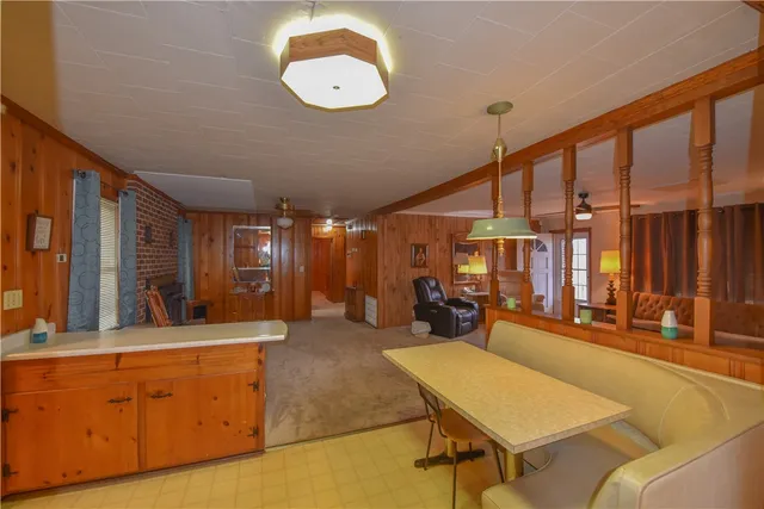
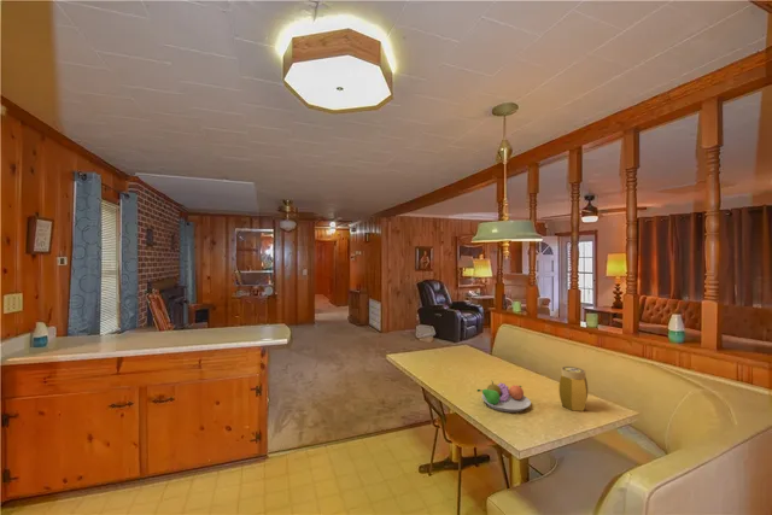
+ fruit bowl (503, 393)
+ jar (573, 387)
